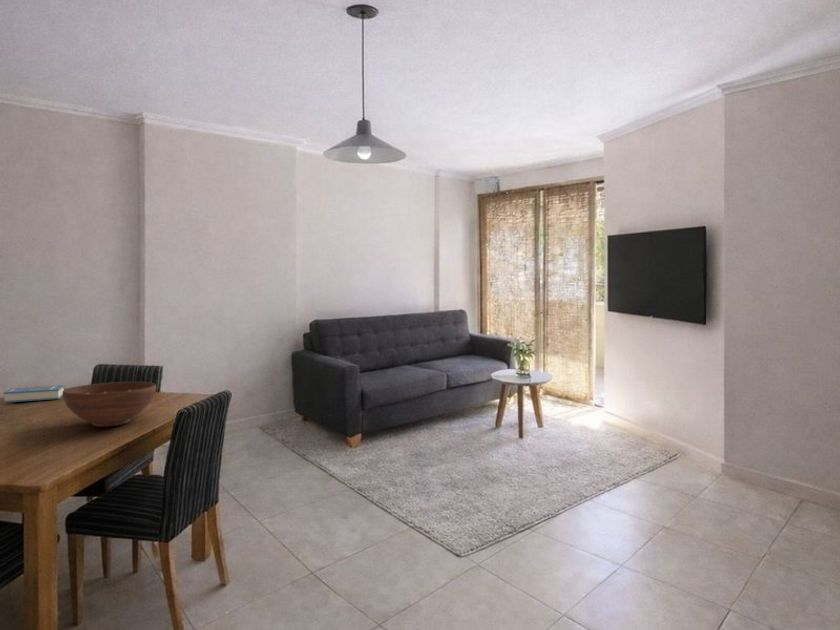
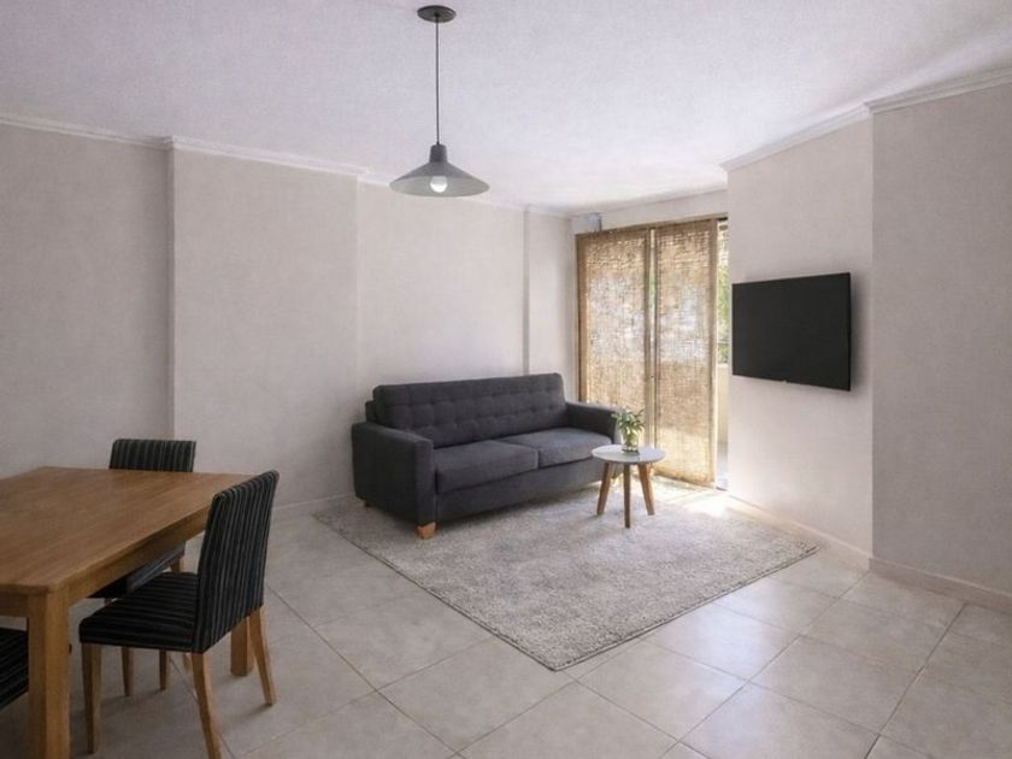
- fruit bowl (111, 405)
- book (35, 393)
